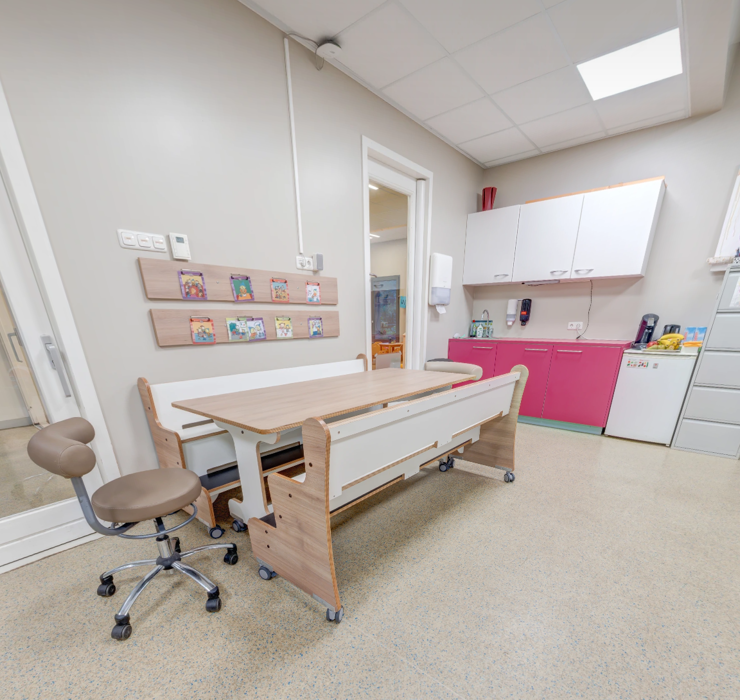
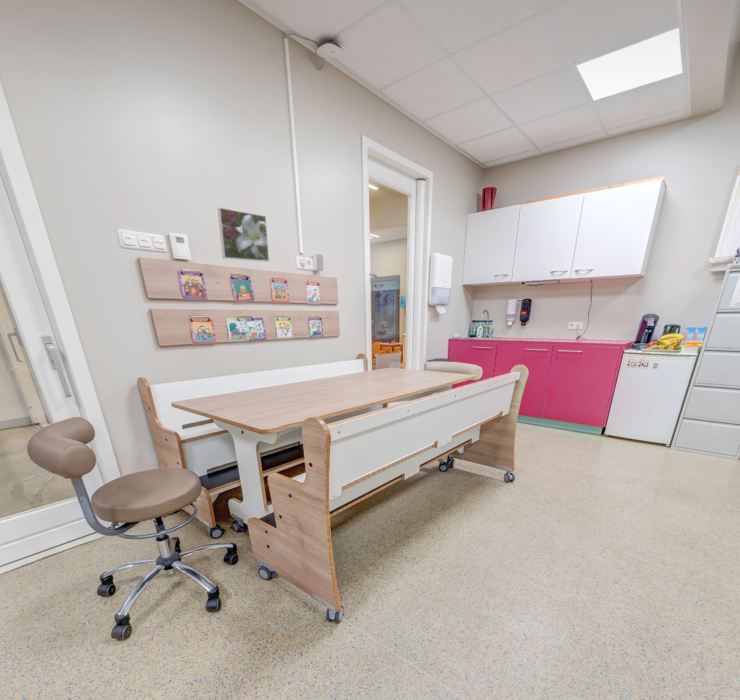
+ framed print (245, 236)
